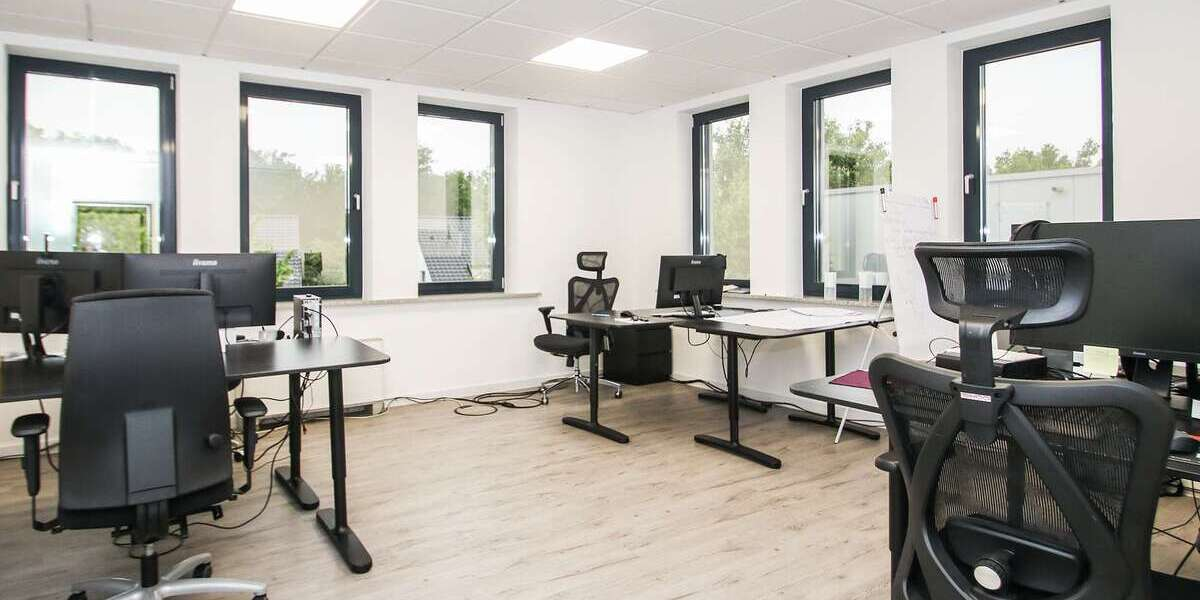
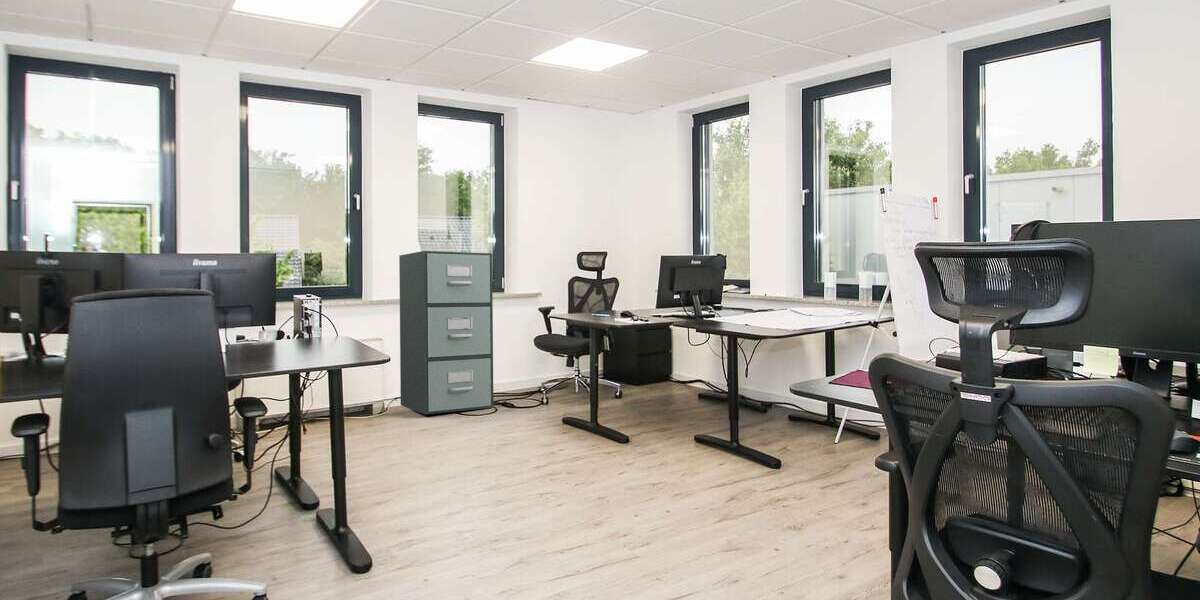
+ filing cabinet (446, 330)
